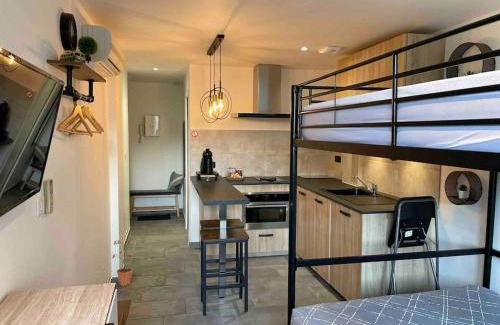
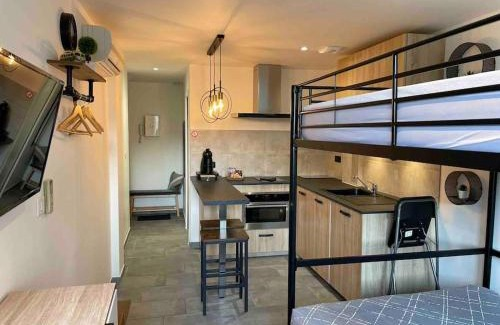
- potted plant (123, 262)
